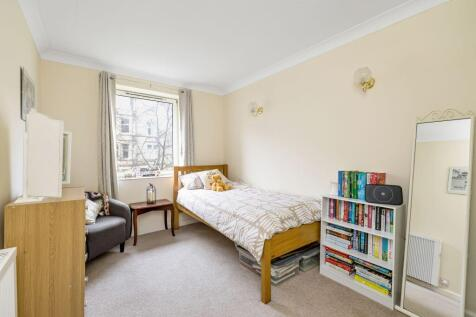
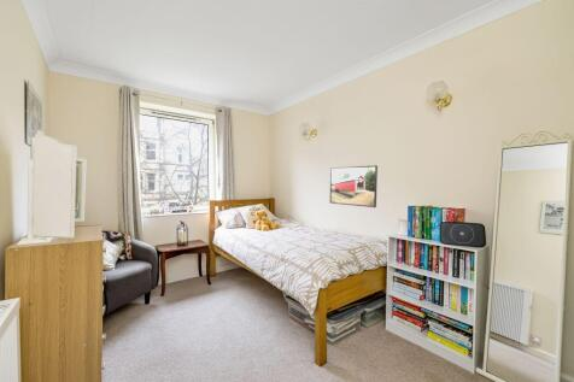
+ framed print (351, 186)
